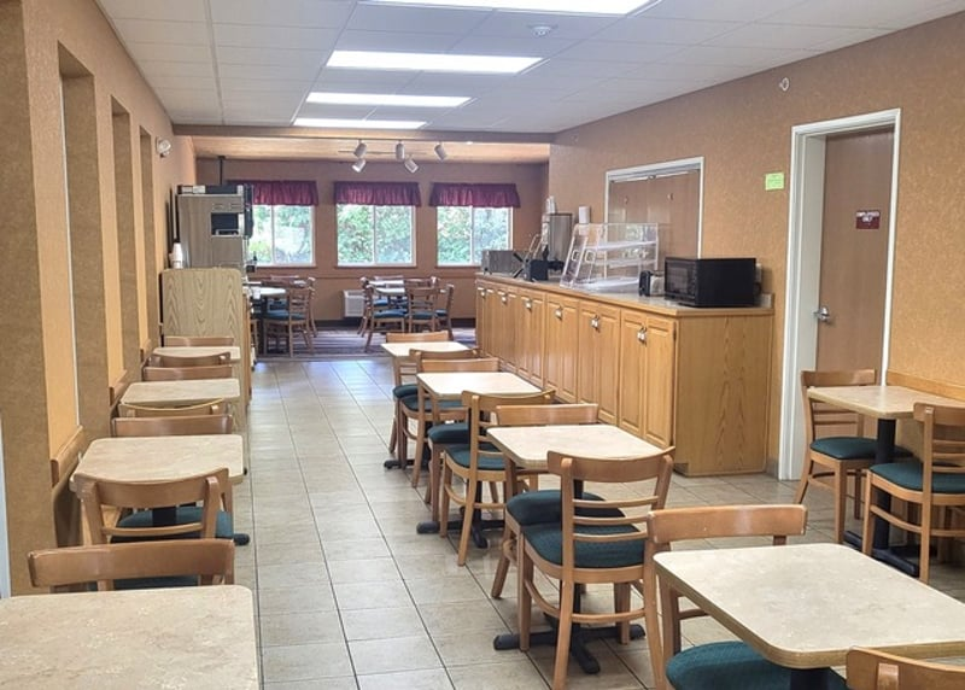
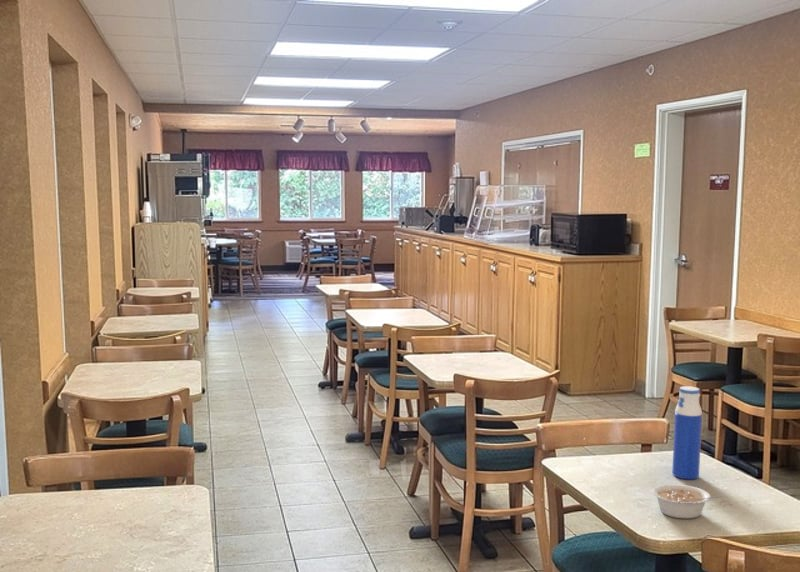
+ water bottle (687, 432)
+ legume (683, 500)
